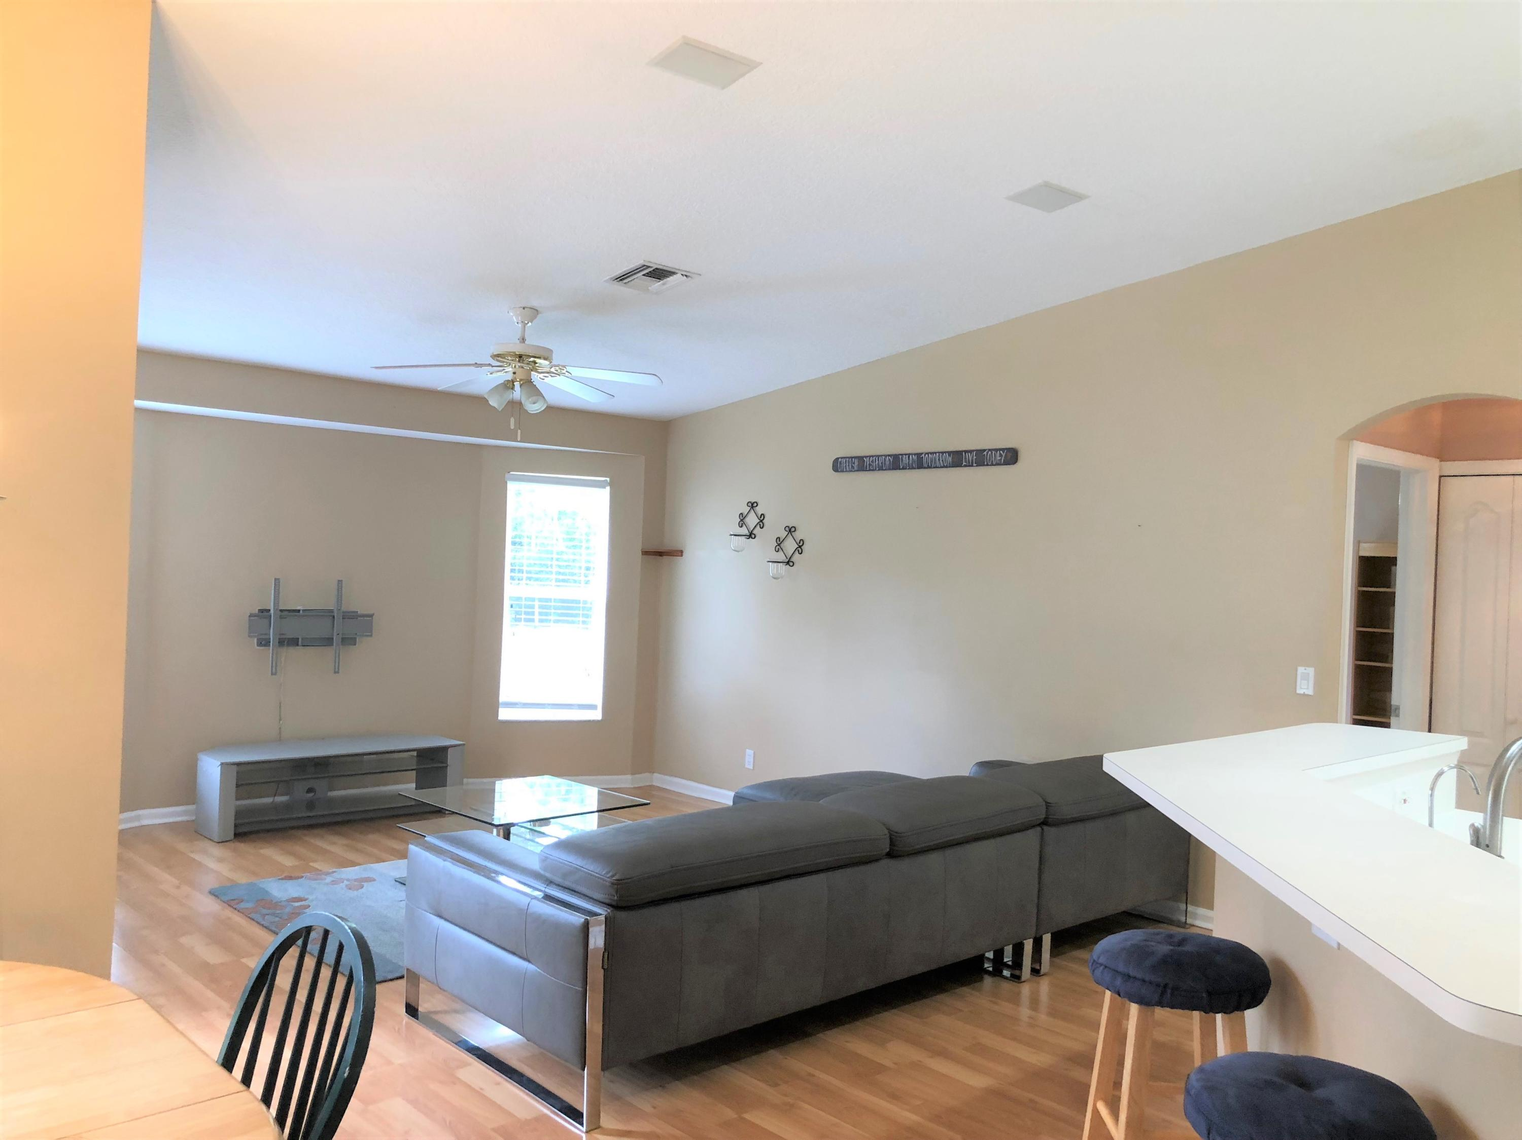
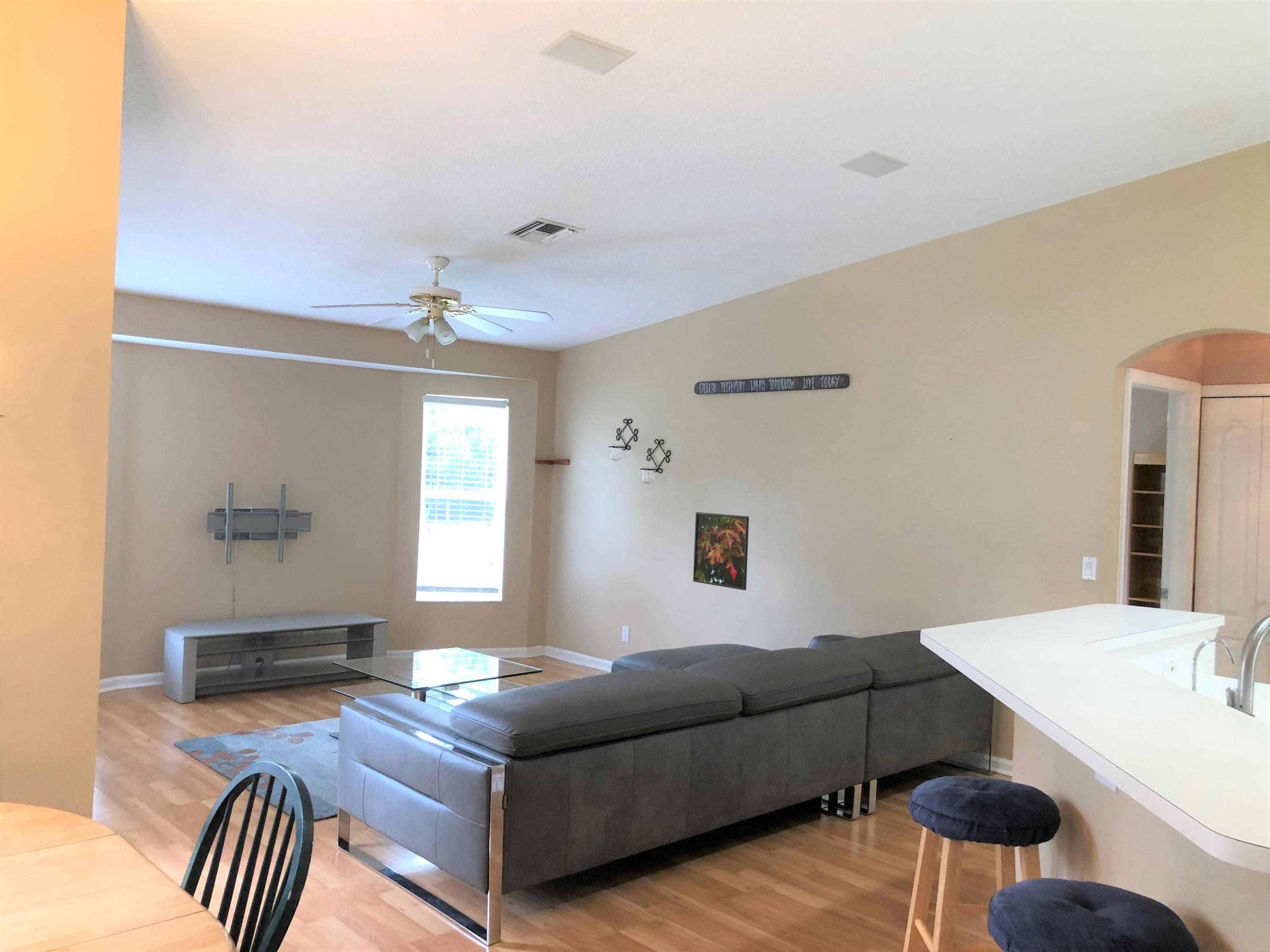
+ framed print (720, 550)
